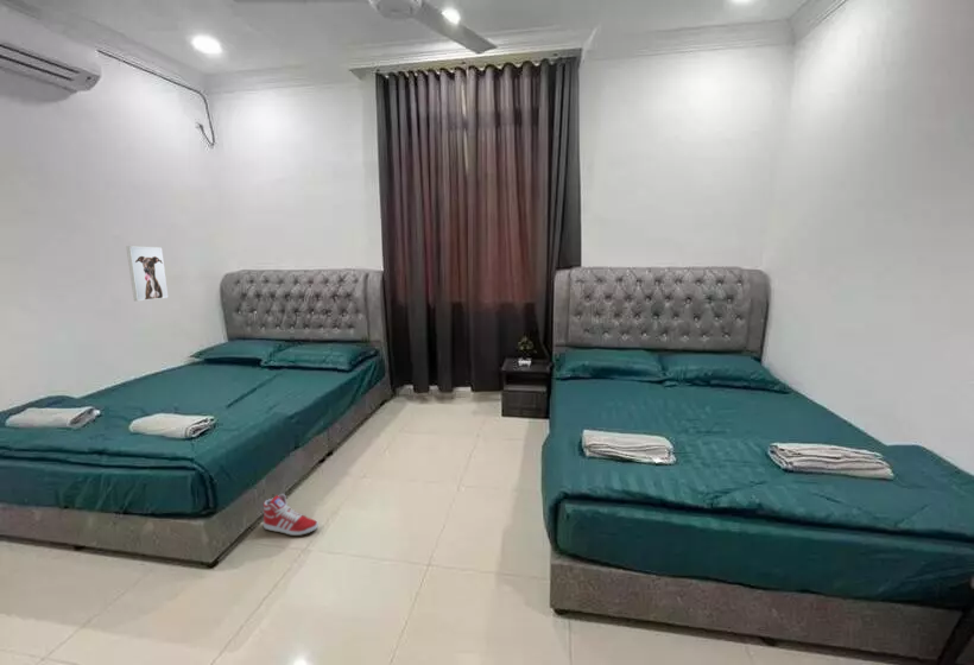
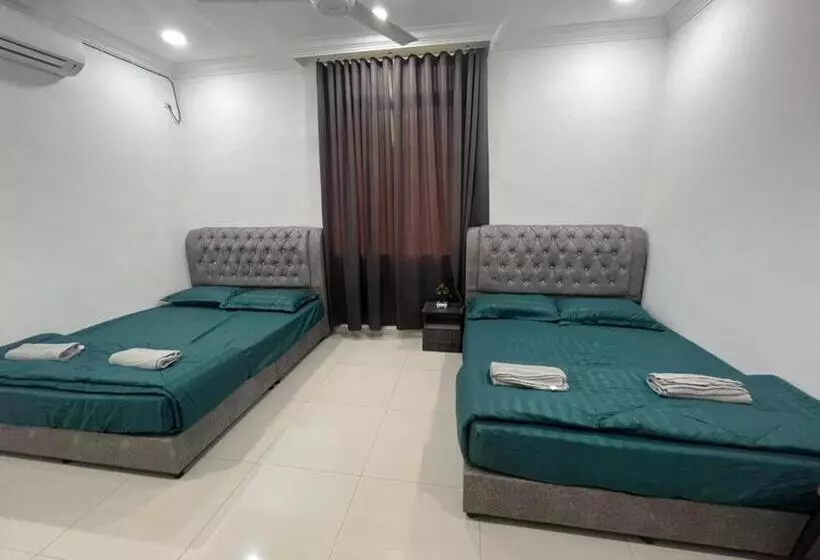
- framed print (147, 273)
- sneaker (289, 513)
